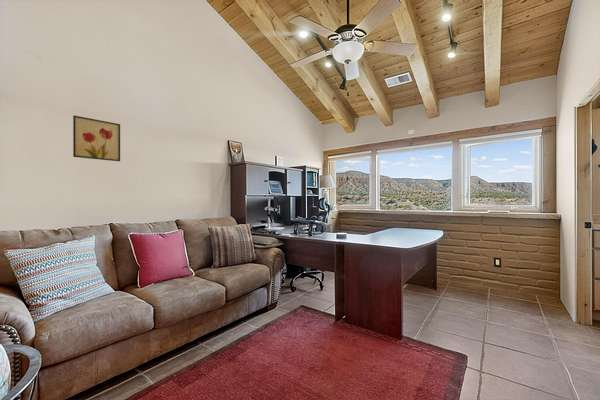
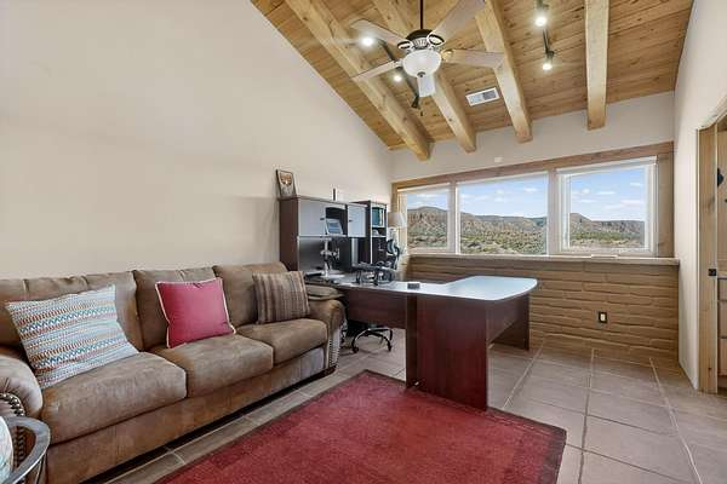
- wall art (97, 139)
